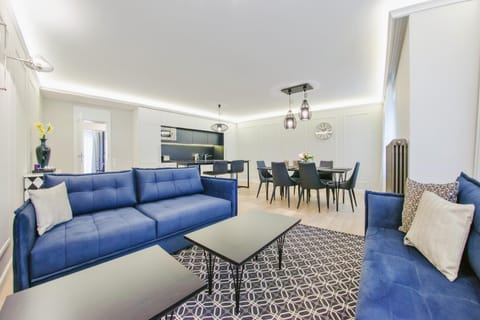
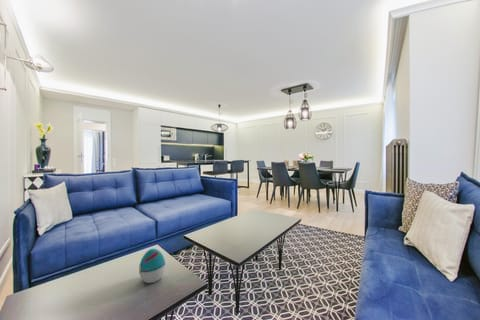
+ decorative egg (152, 263)
